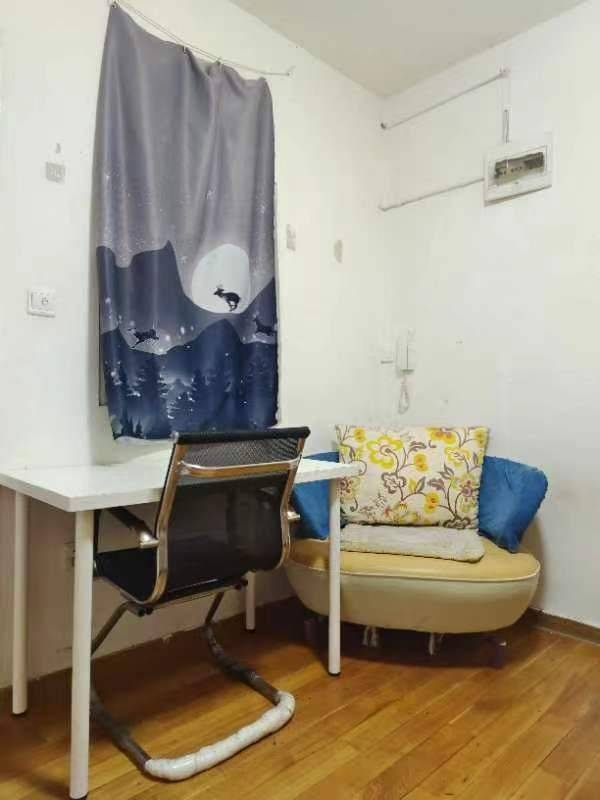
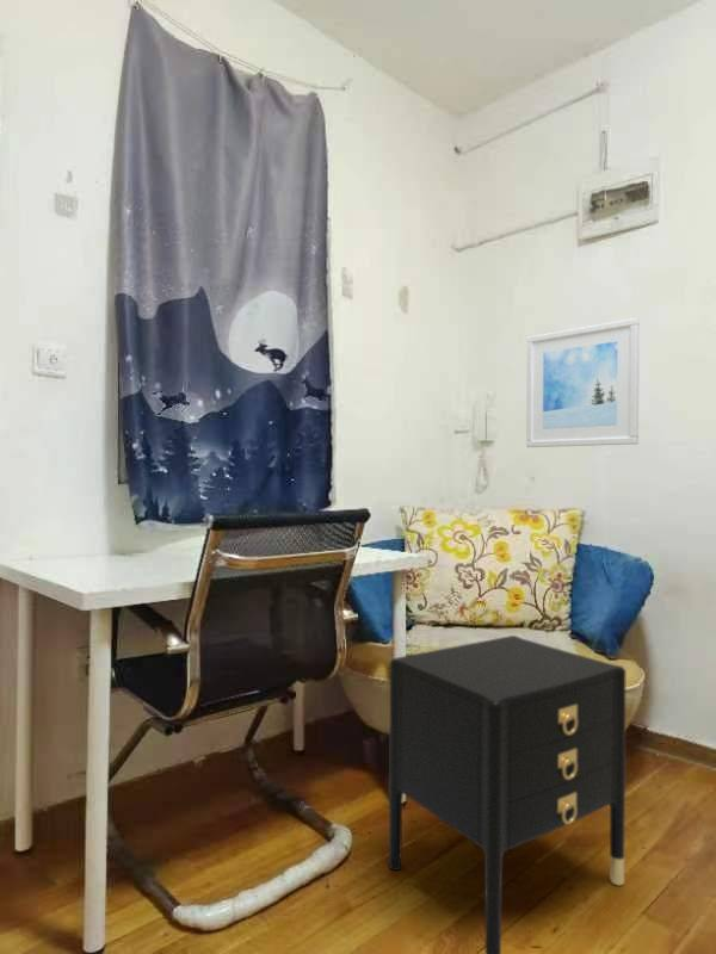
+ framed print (579, 386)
+ nightstand (505, 768)
